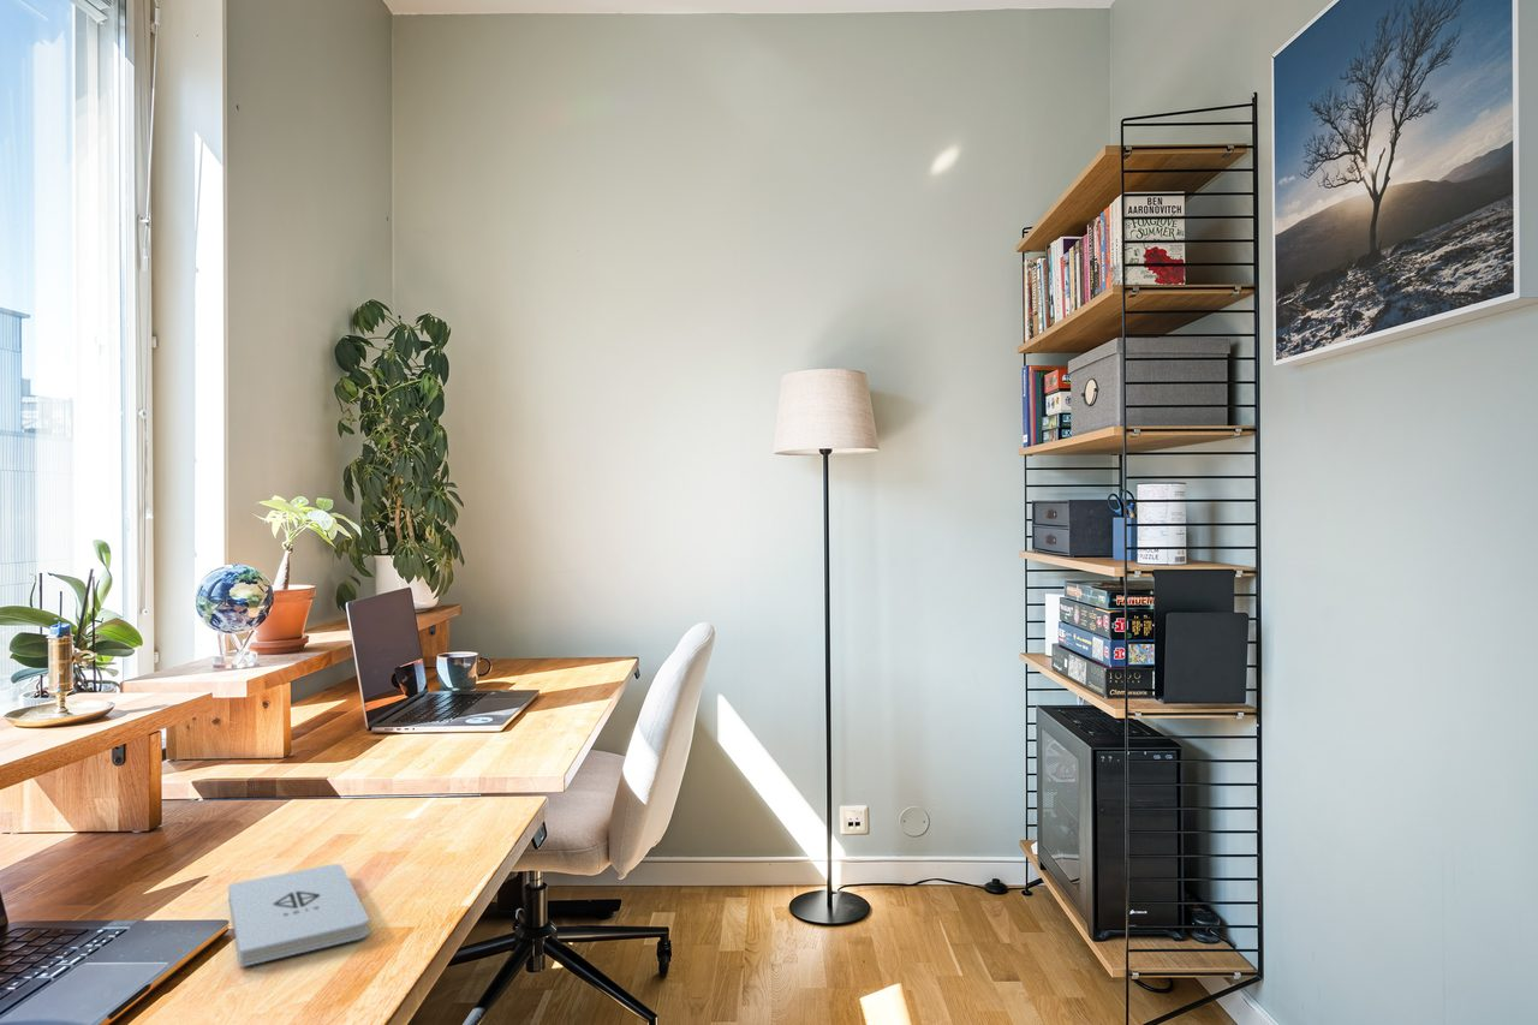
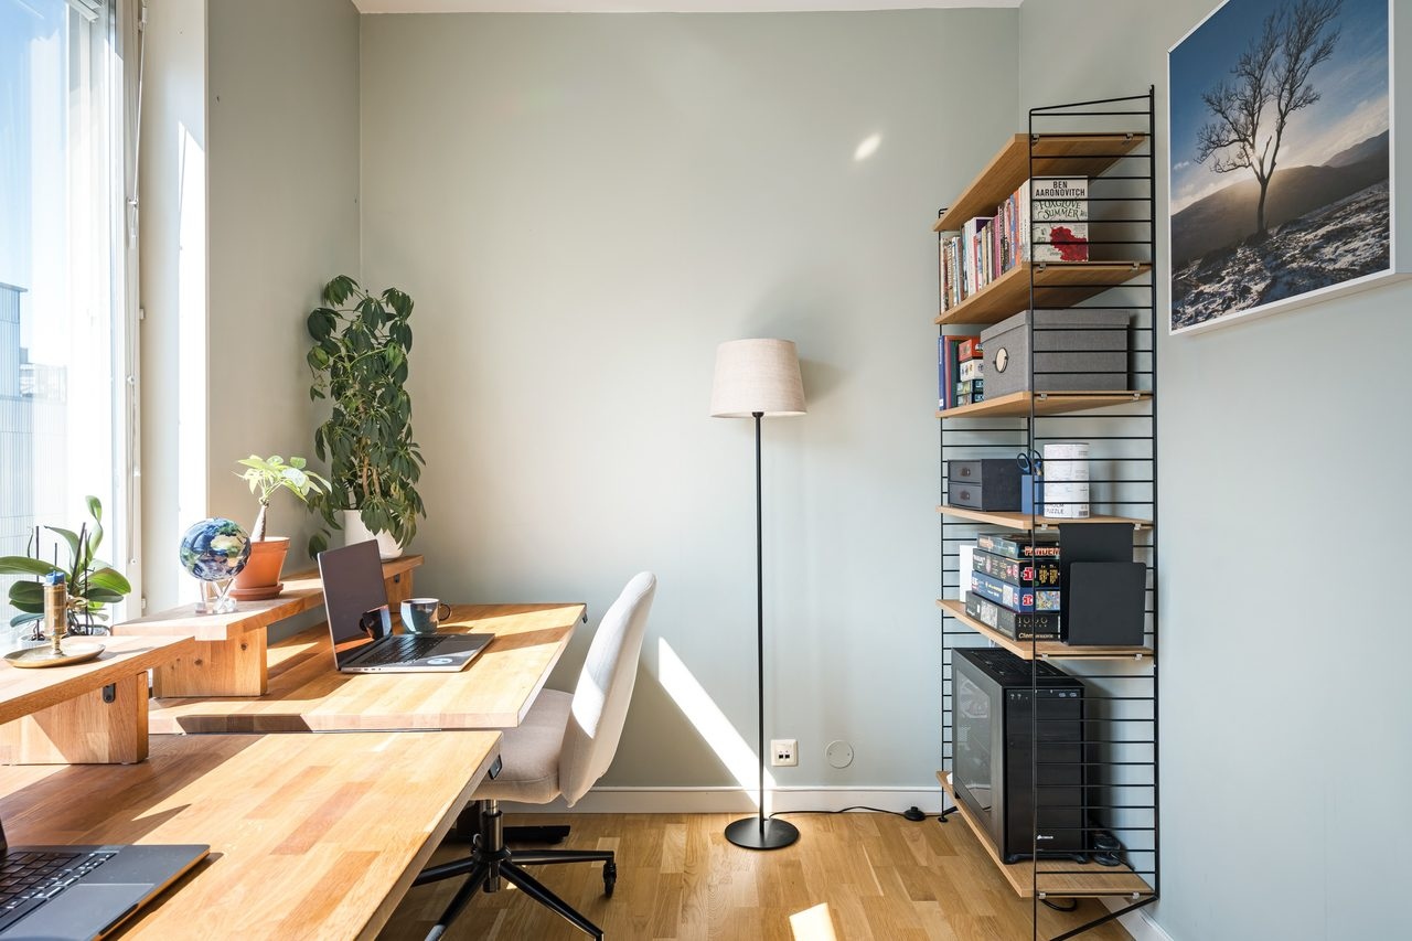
- notepad (296, 908)
